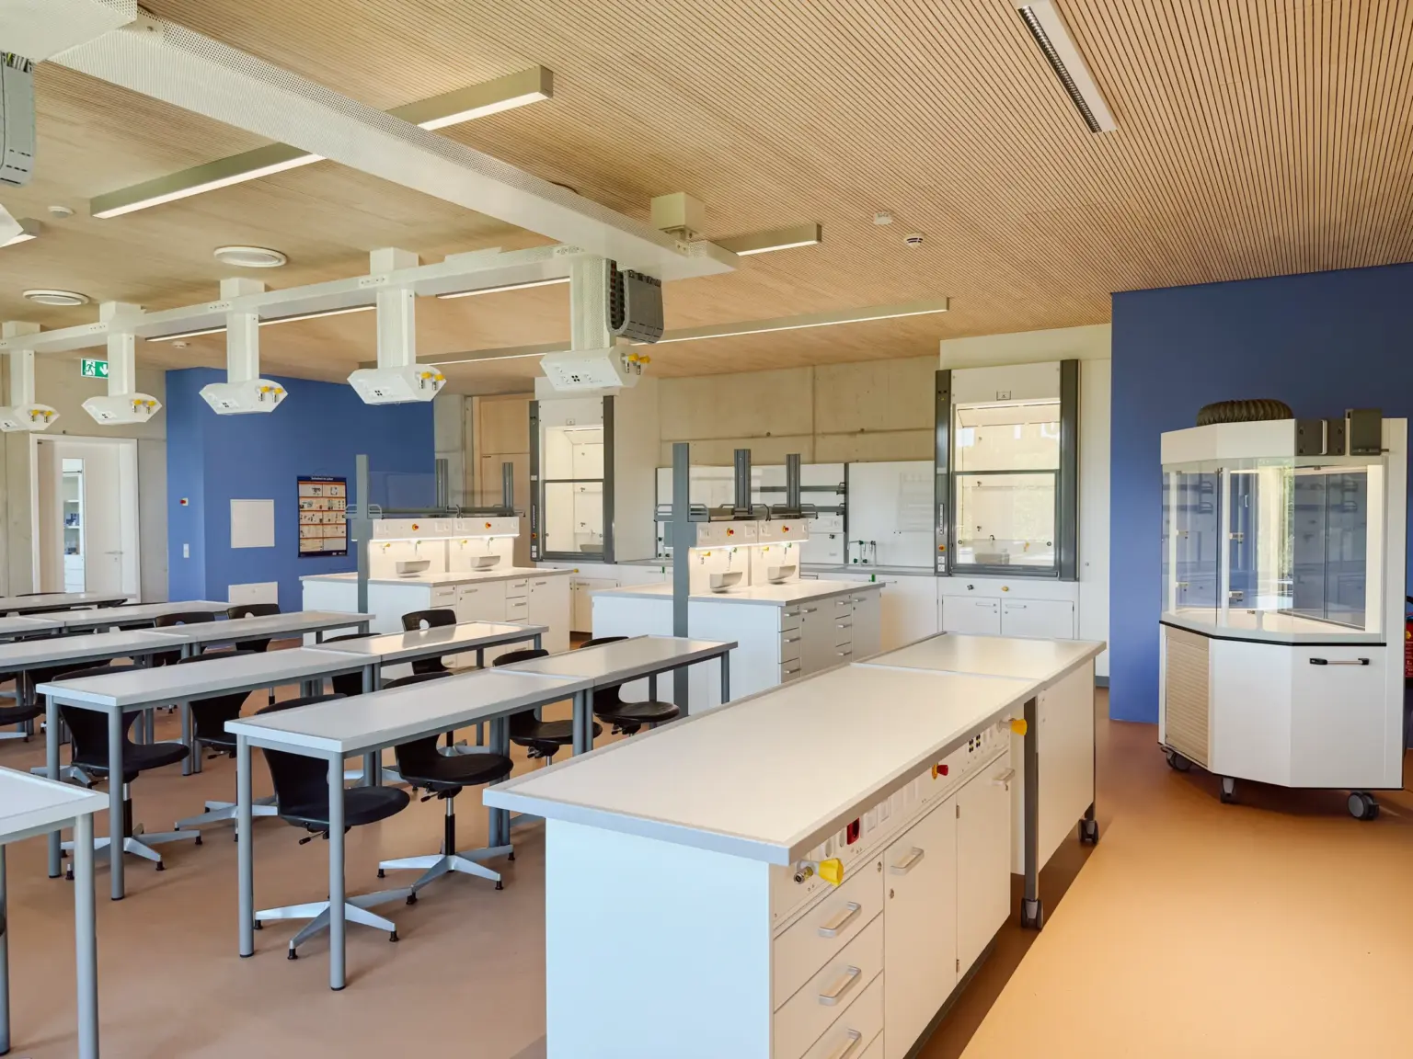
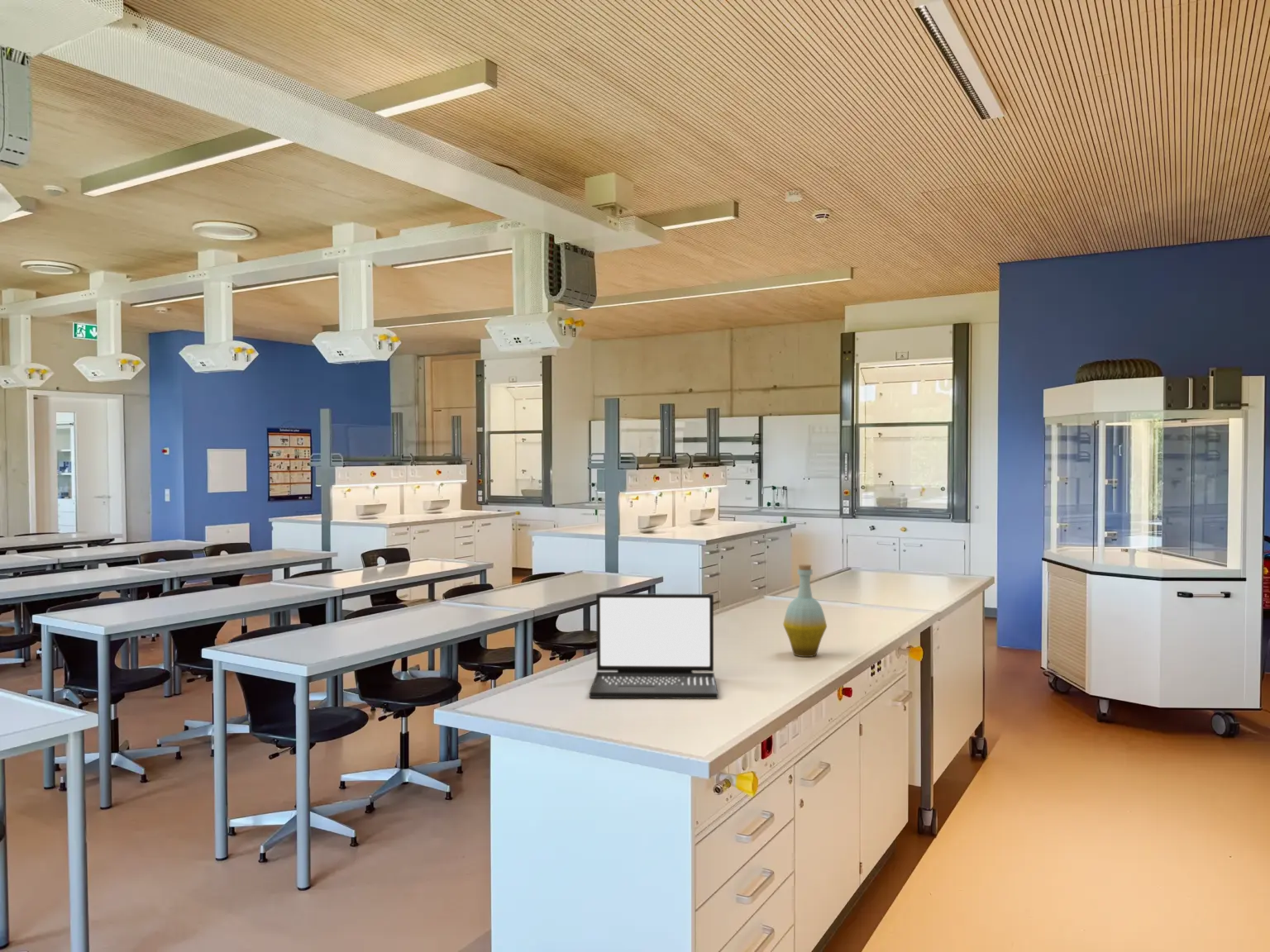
+ laptop (654, 643)
+ bottle (804, 609)
